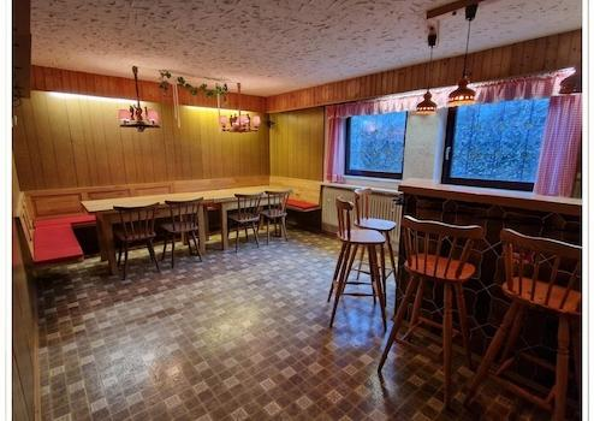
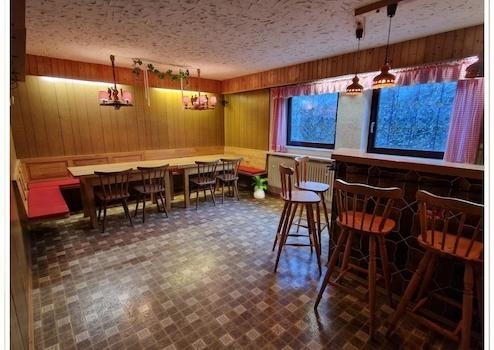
+ house plant (261, 185)
